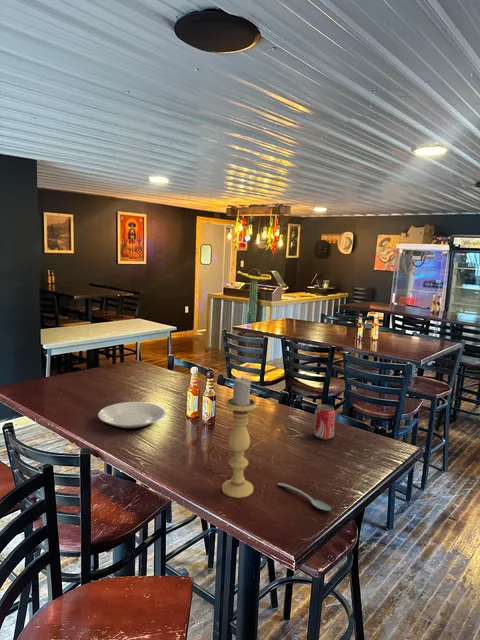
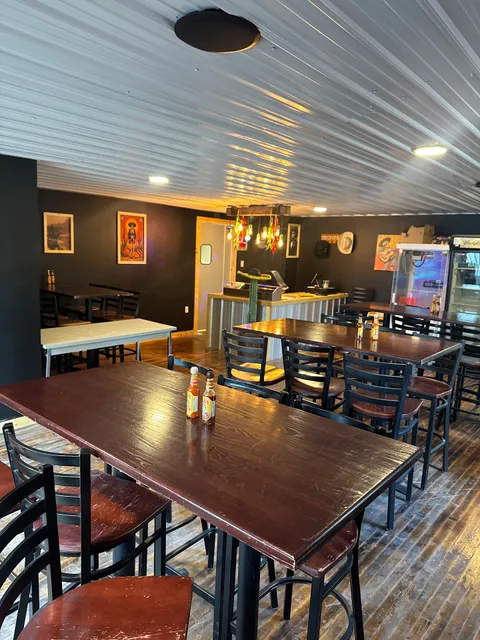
- spoon (303, 494)
- beverage can (324, 421)
- candle holder (239, 434)
- plate (132, 417)
